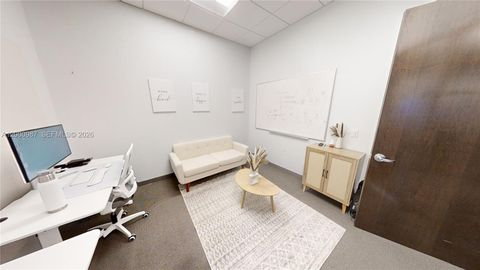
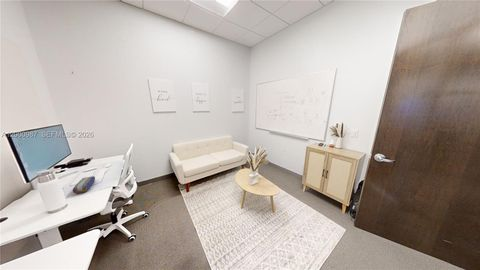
+ pencil case (84, 184)
